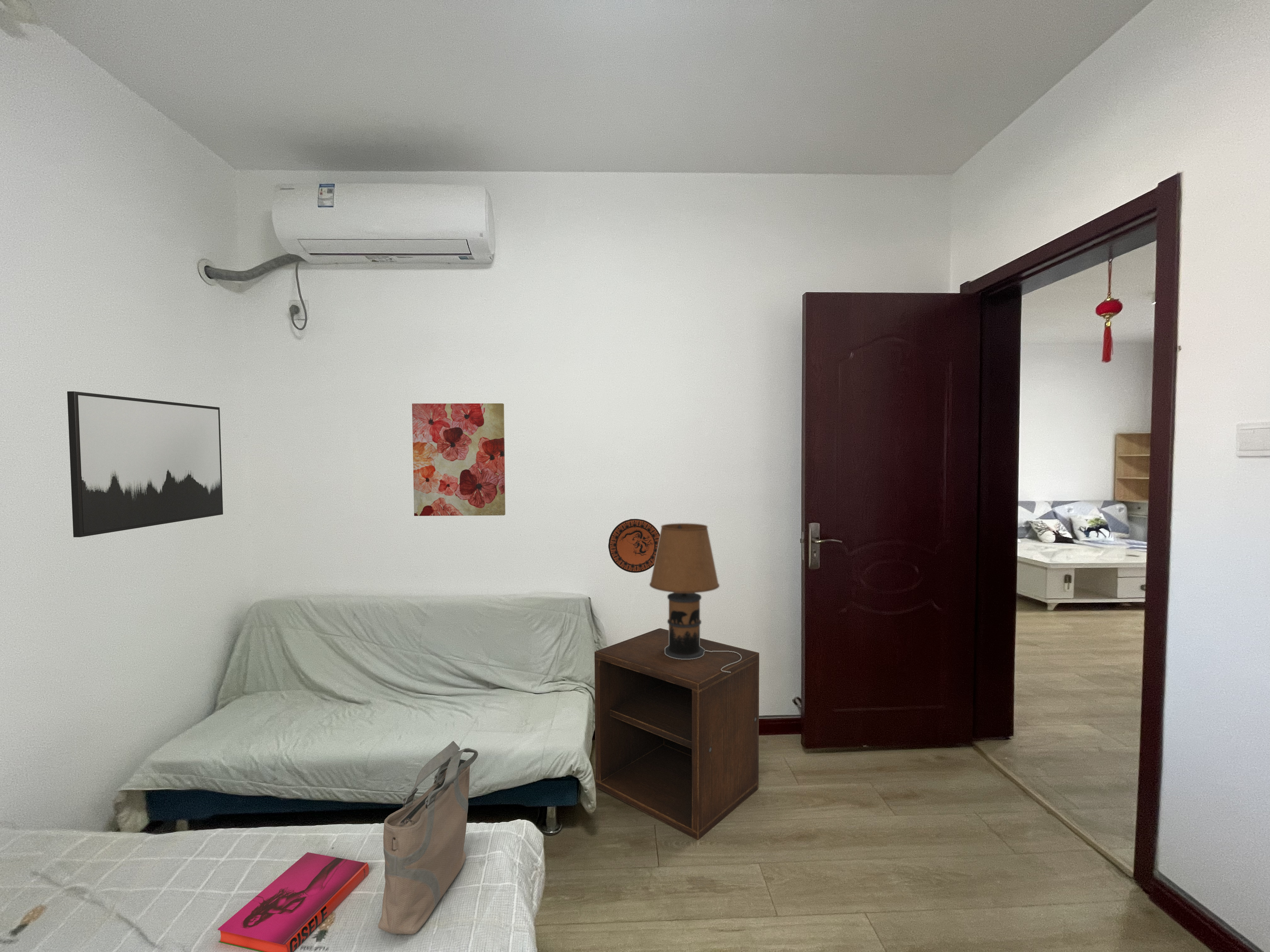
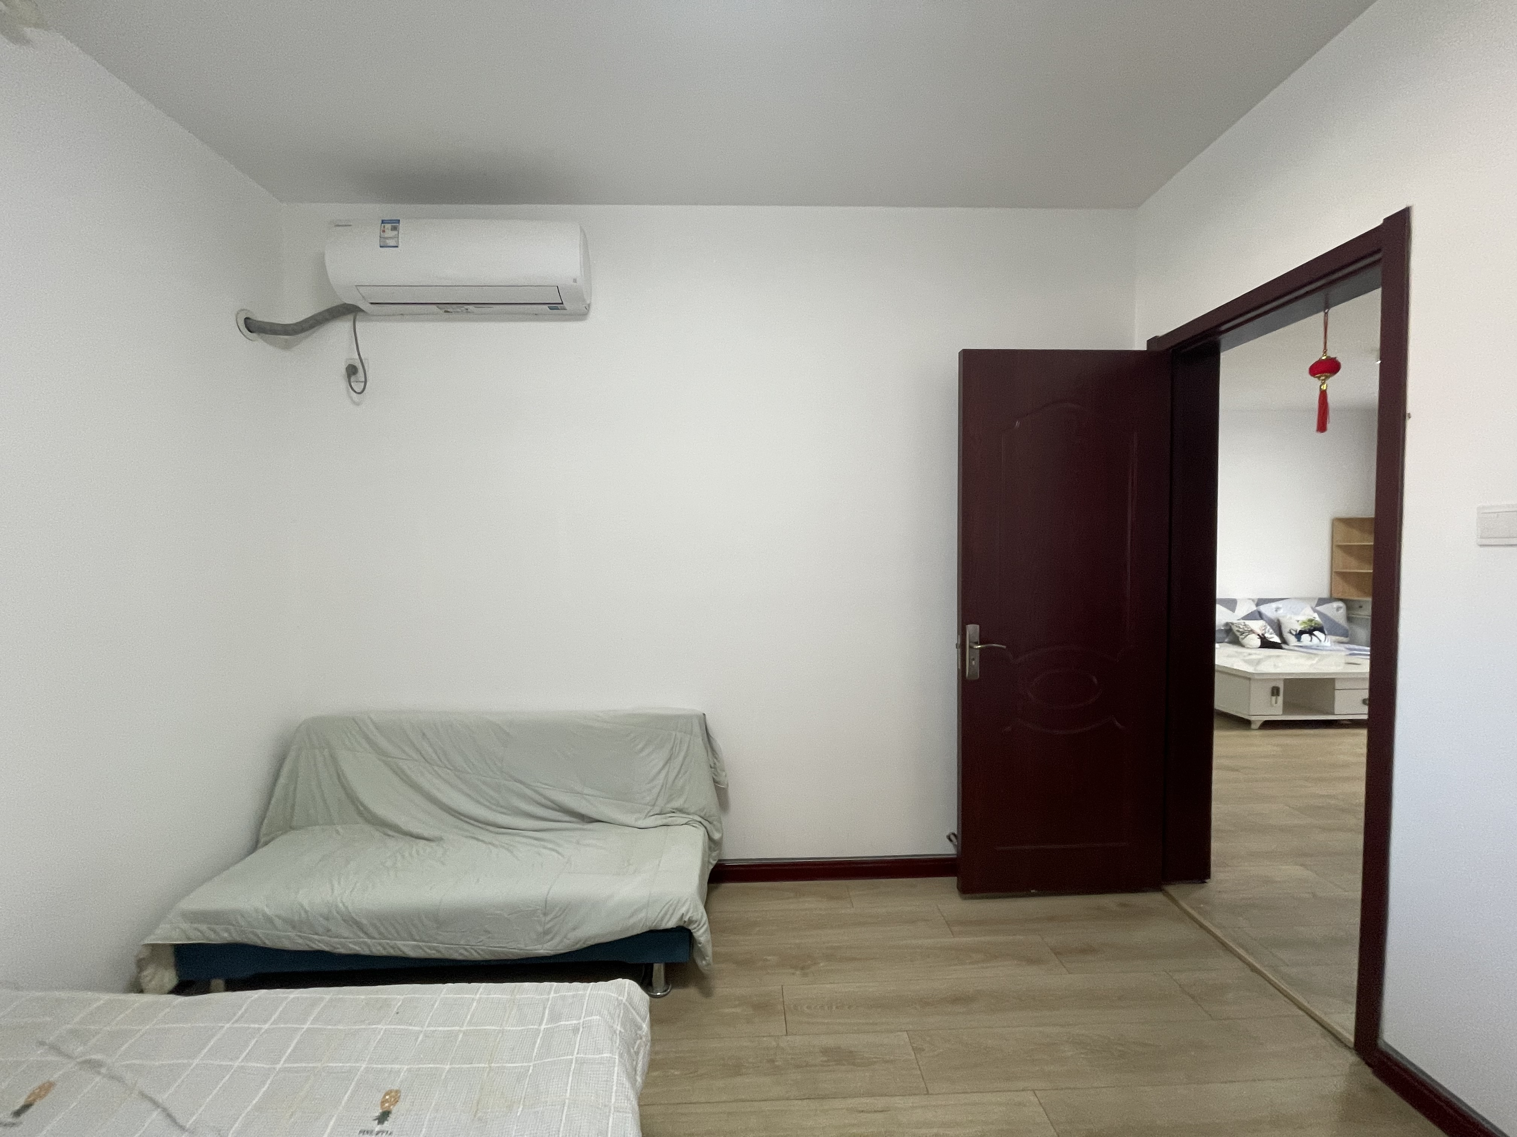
- decorative plate (635, 546)
- wall art (157, 462)
- table lamp (696, 592)
- tote bag (438, 814)
- hardback book (299, 900)
- nightstand (677, 720)
- wall art (459, 460)
